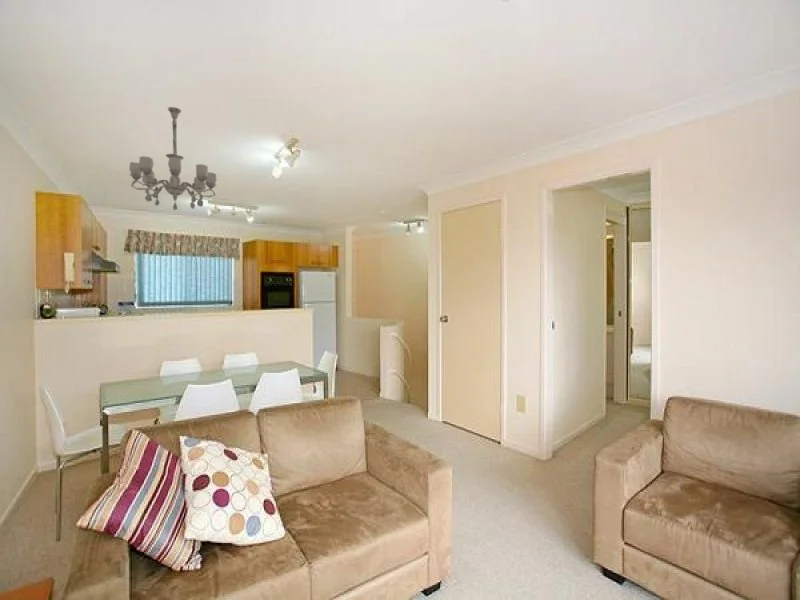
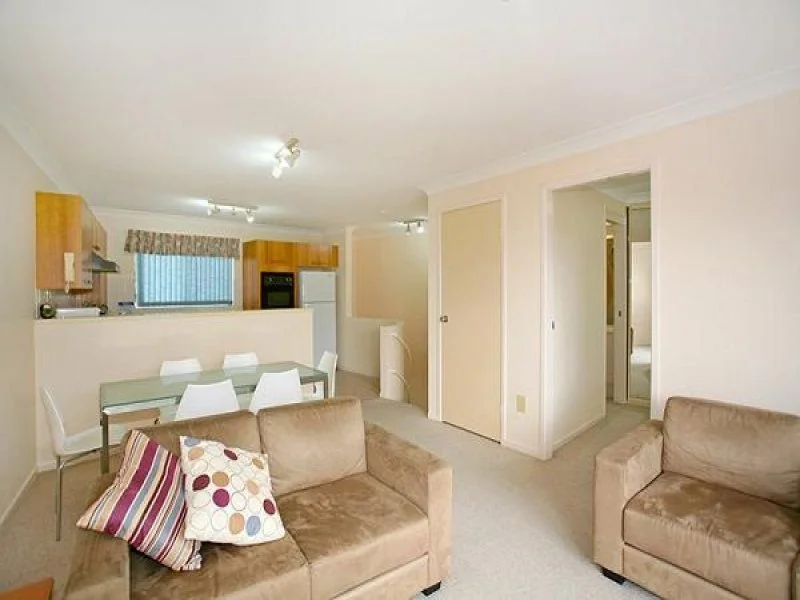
- chandelier (174, 159)
